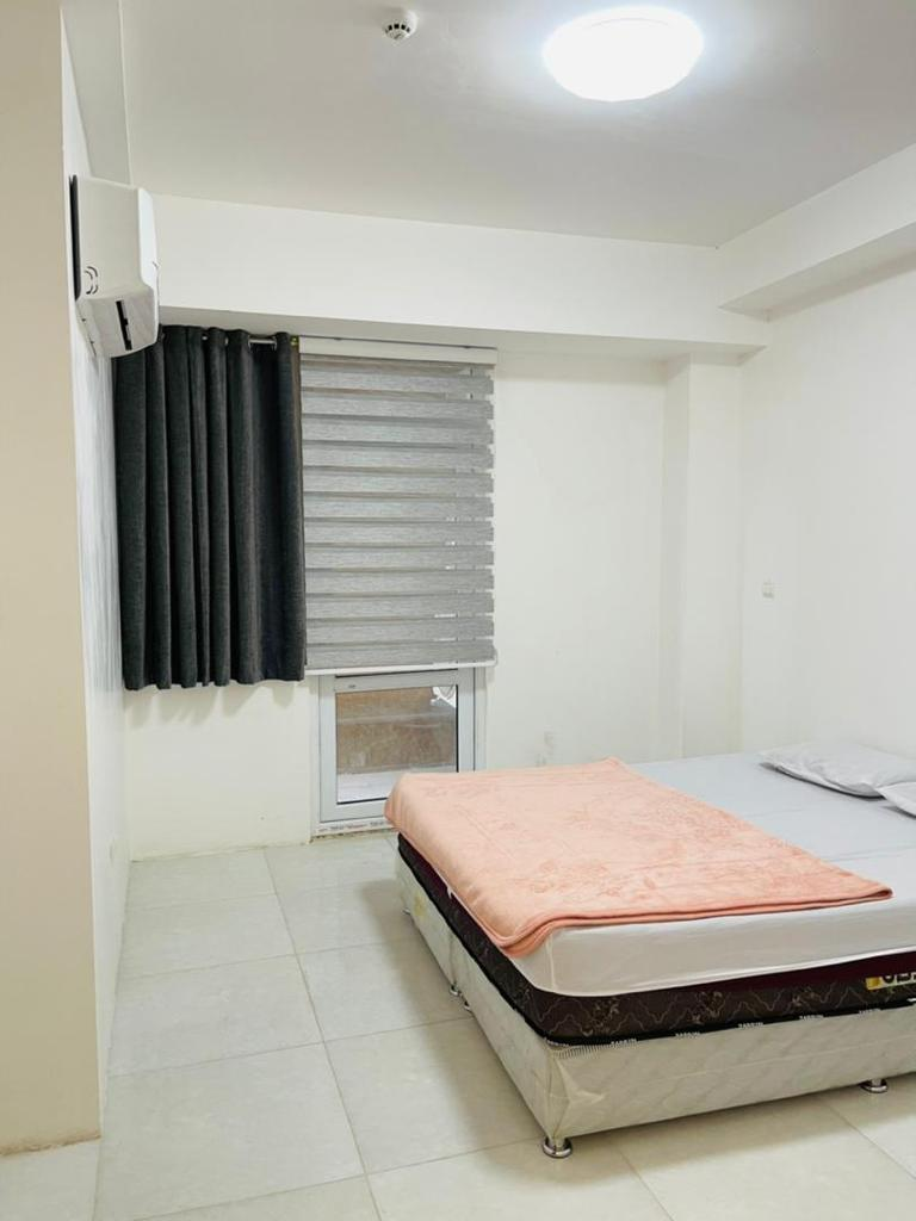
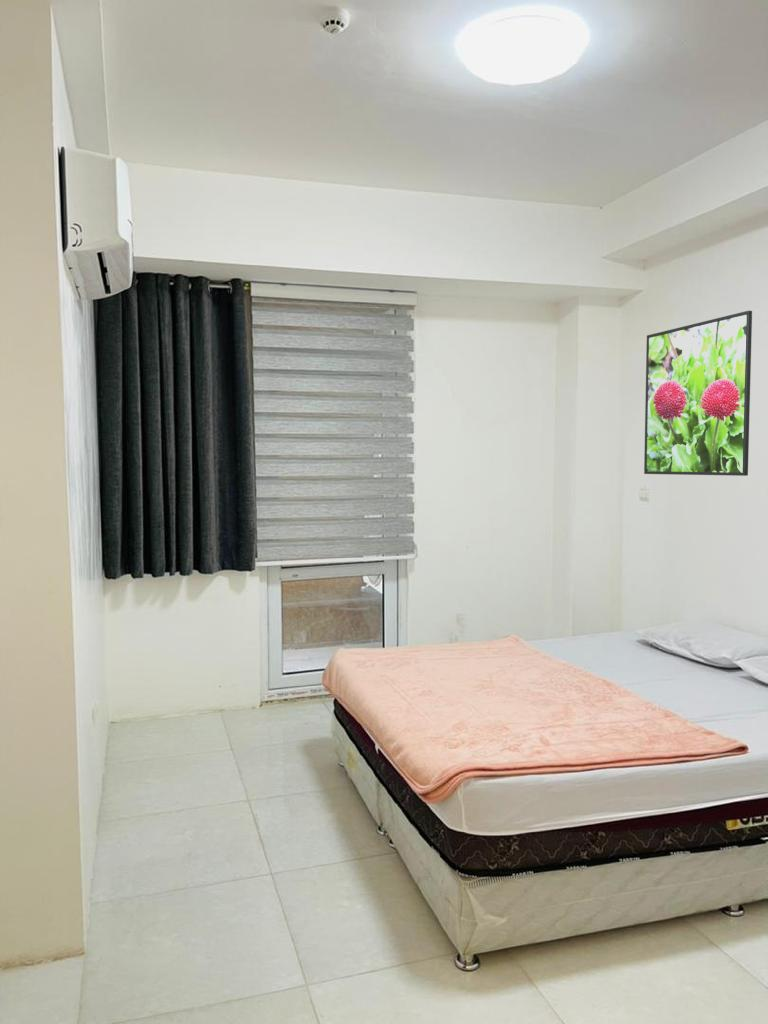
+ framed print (693, 399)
